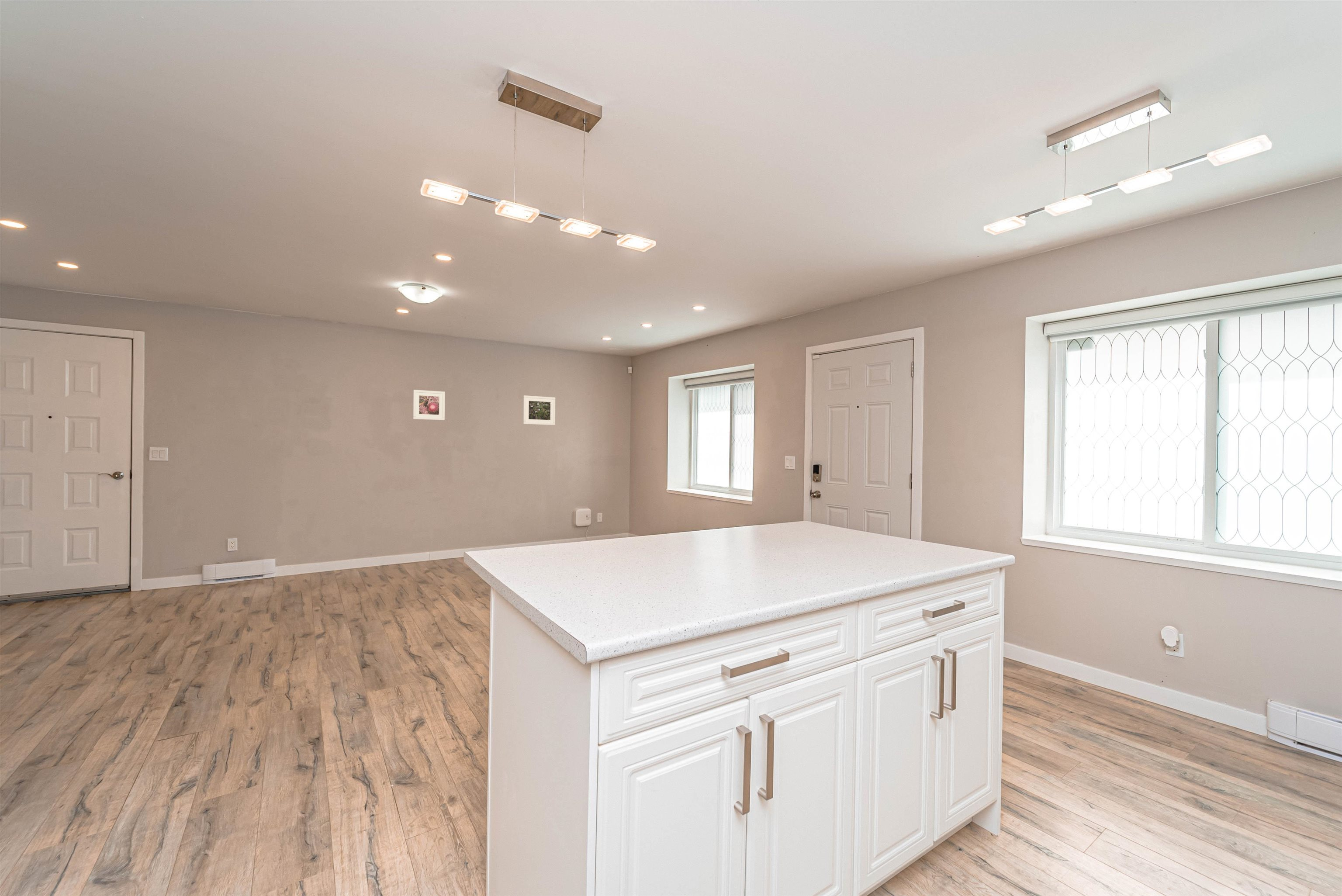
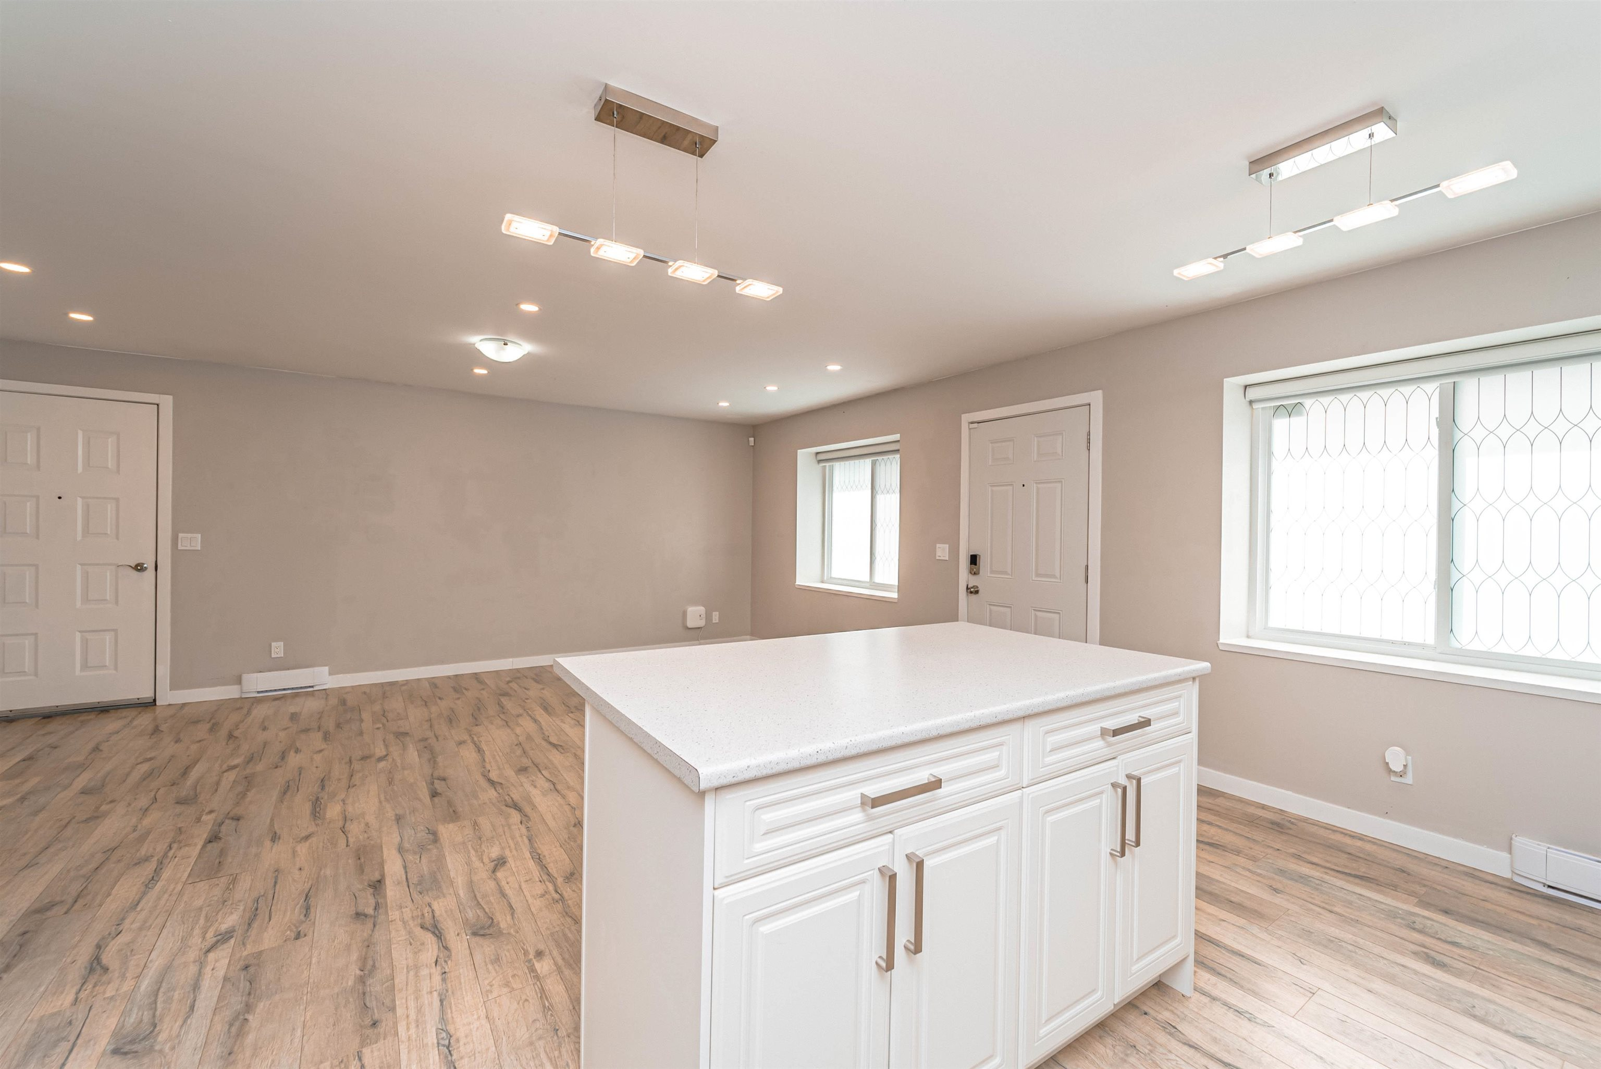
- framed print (540, 410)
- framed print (429, 405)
